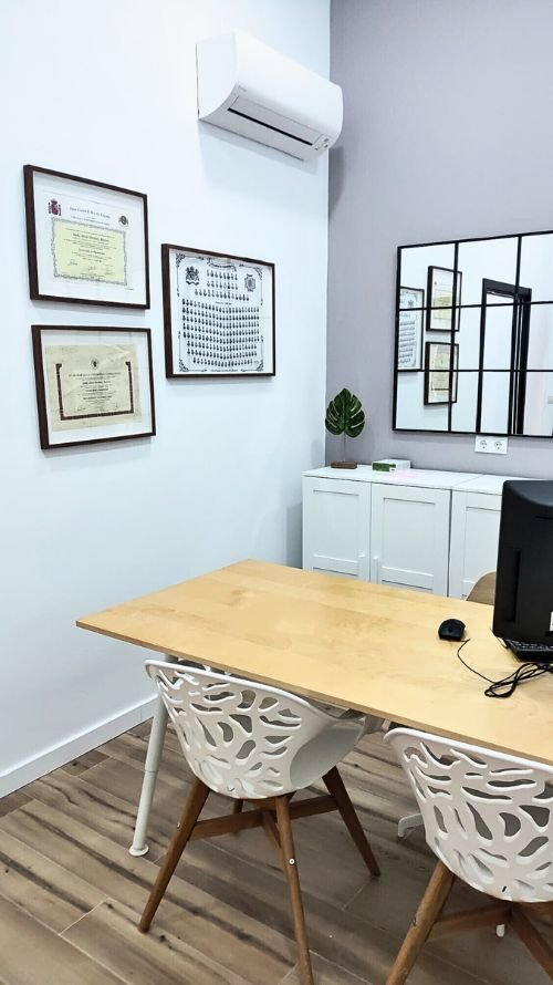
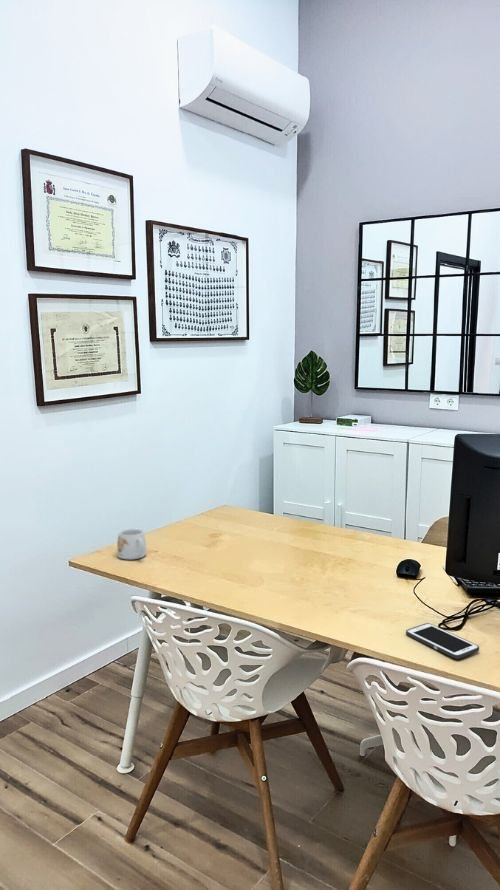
+ cell phone (441, 640)
+ mug (134, 545)
